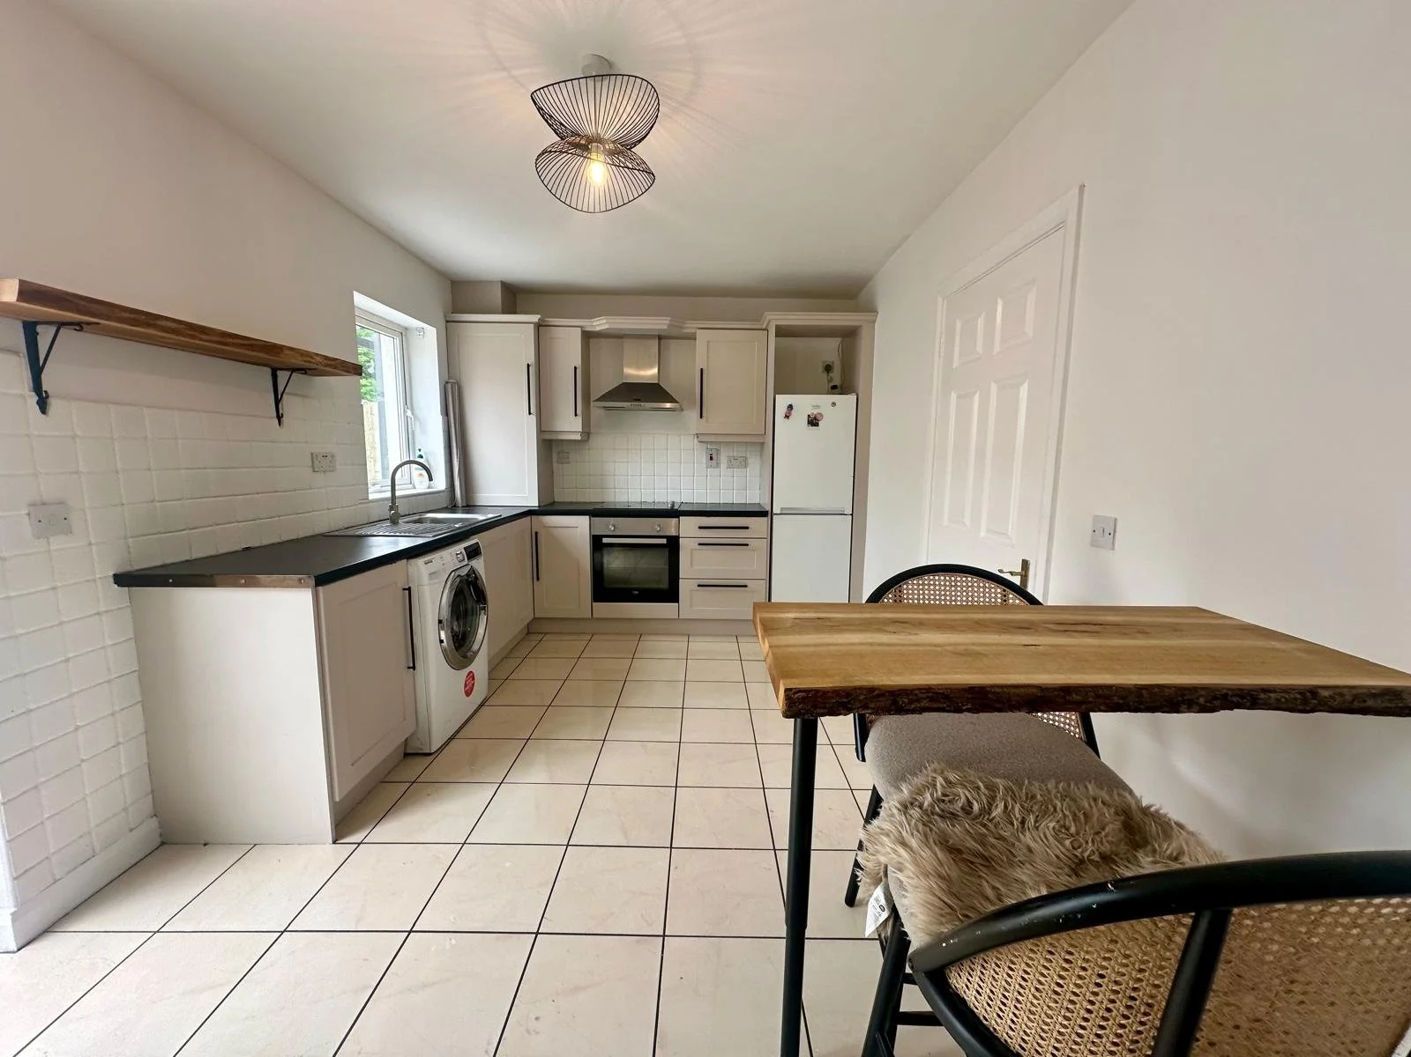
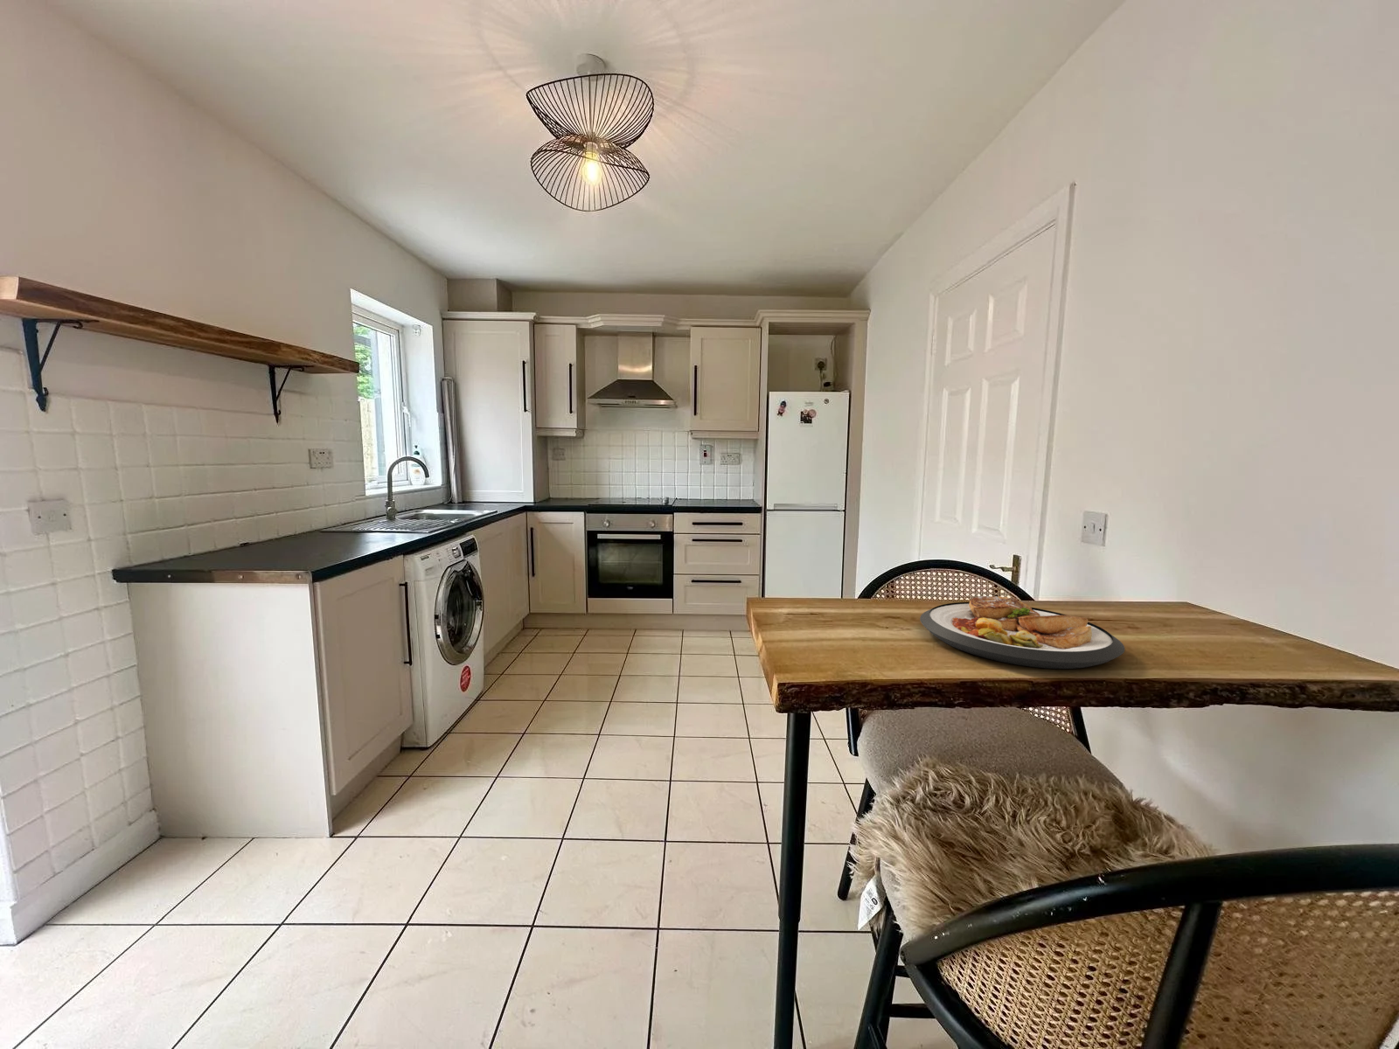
+ plate (1015, 624)
